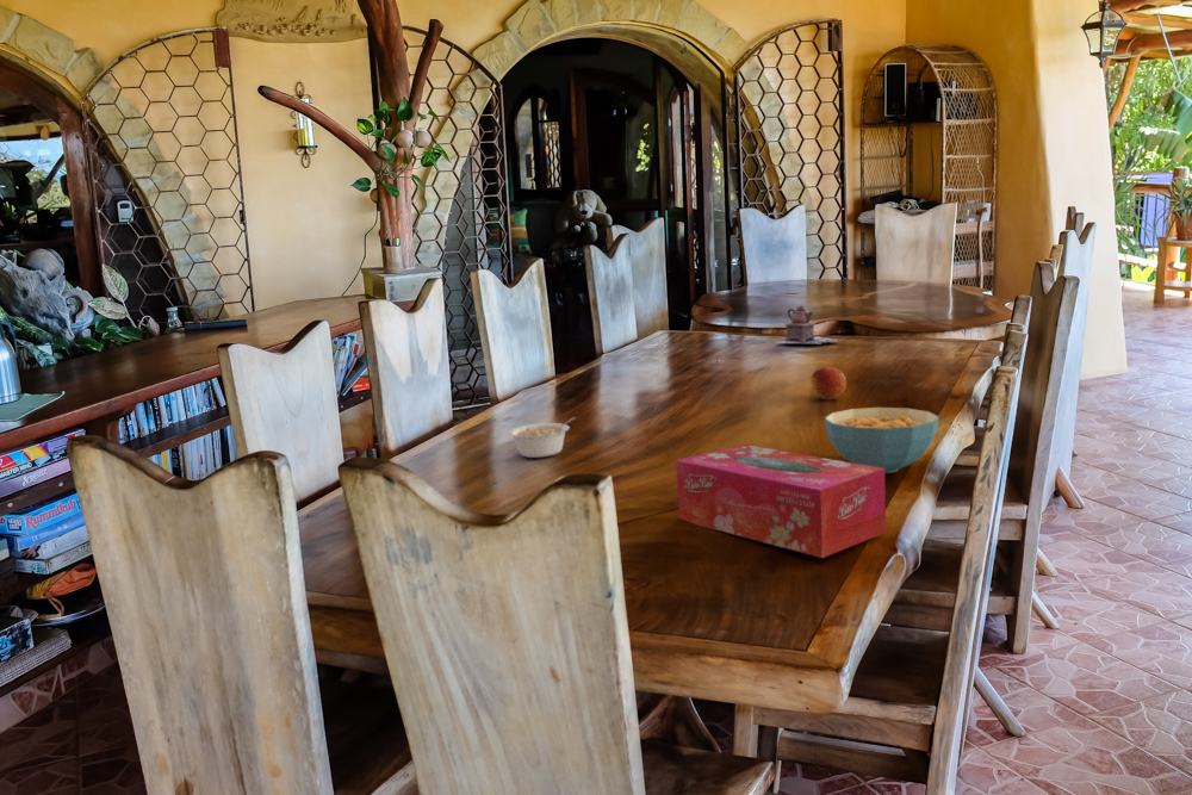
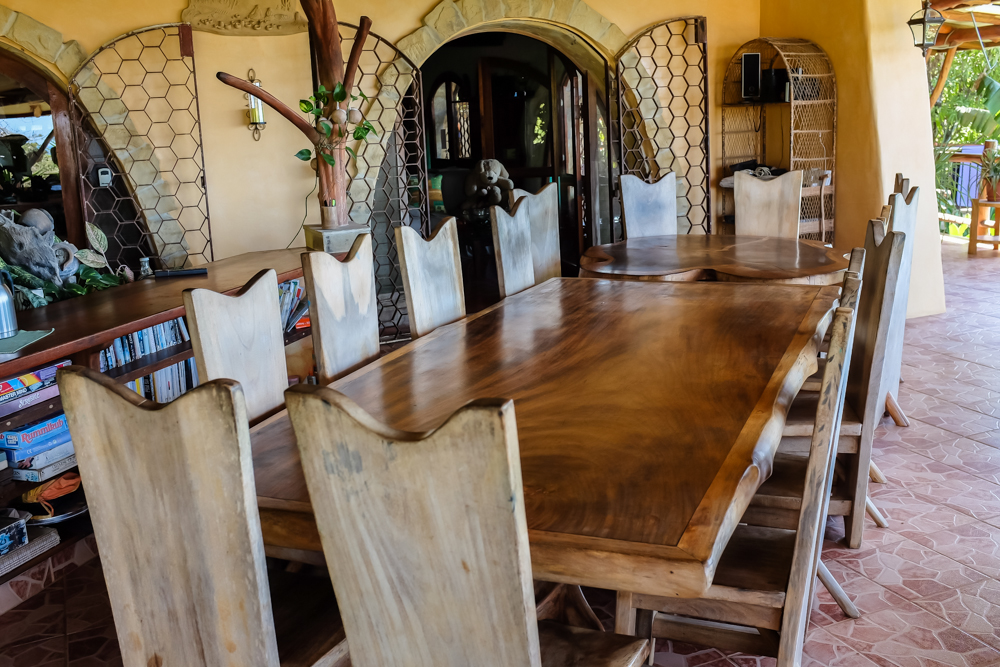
- tissue box (776, 495)
- teapot (802, 323)
- fruit (828, 383)
- legume (540, 437)
- cereal bowl (881, 443)
